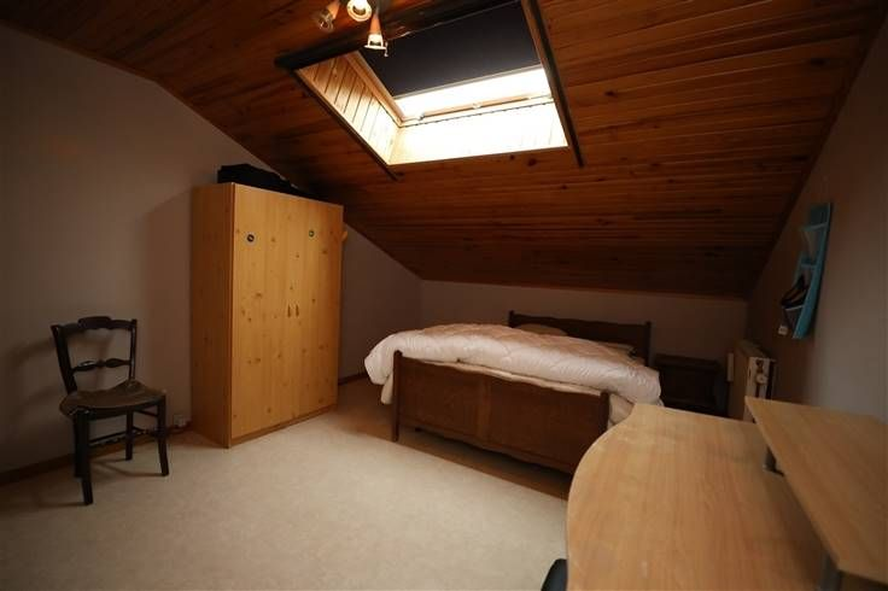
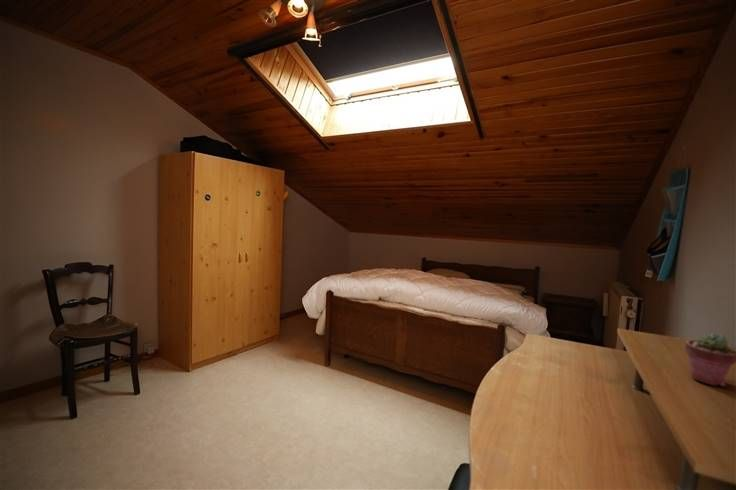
+ potted succulent (710, 356)
